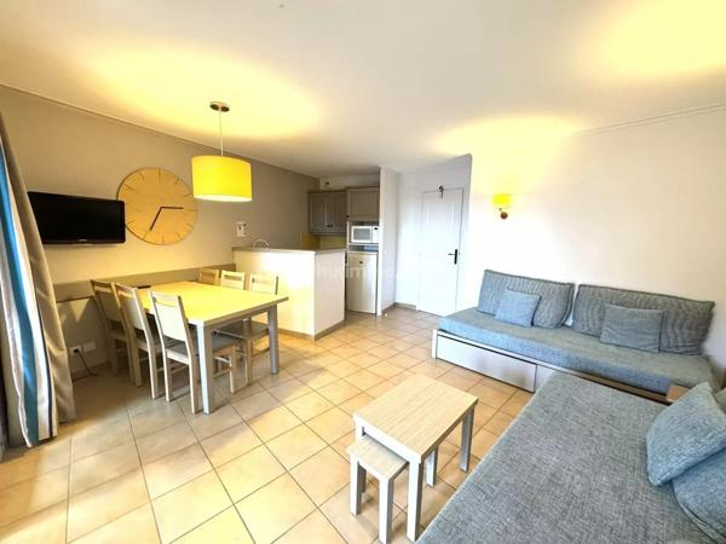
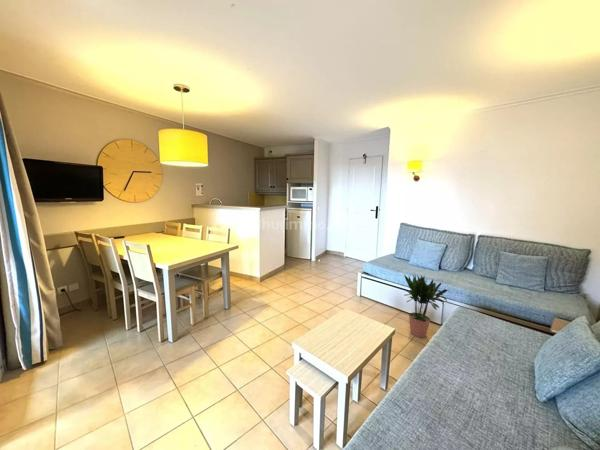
+ potted plant (425, 304)
